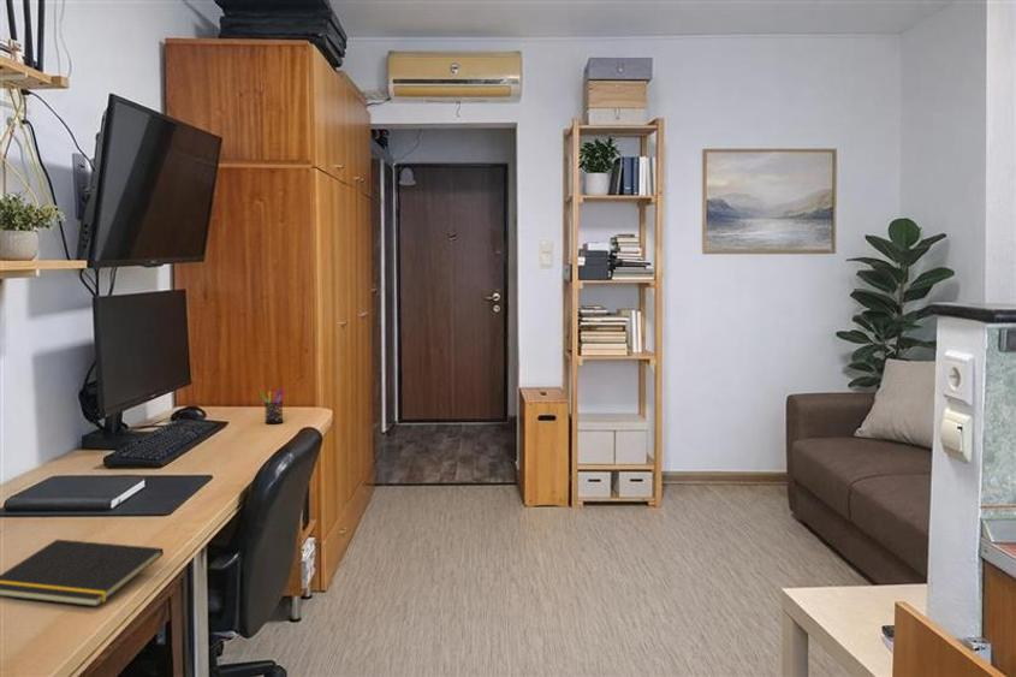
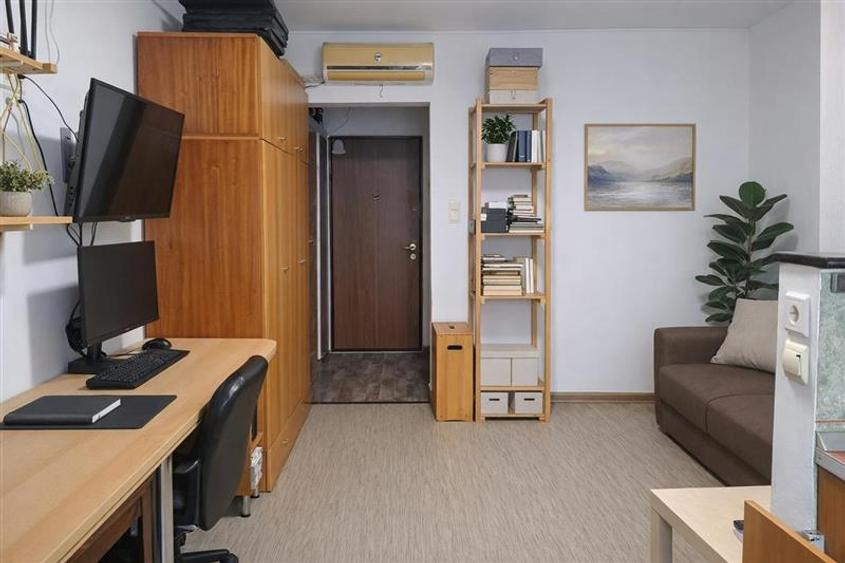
- notepad (76, 570)
- pen holder (271, 404)
